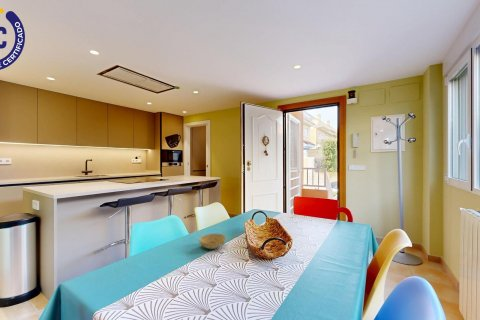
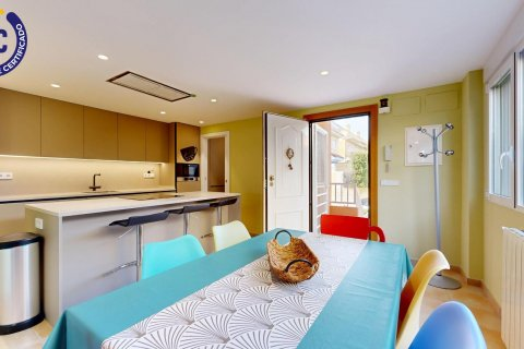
- bowl (212, 241)
